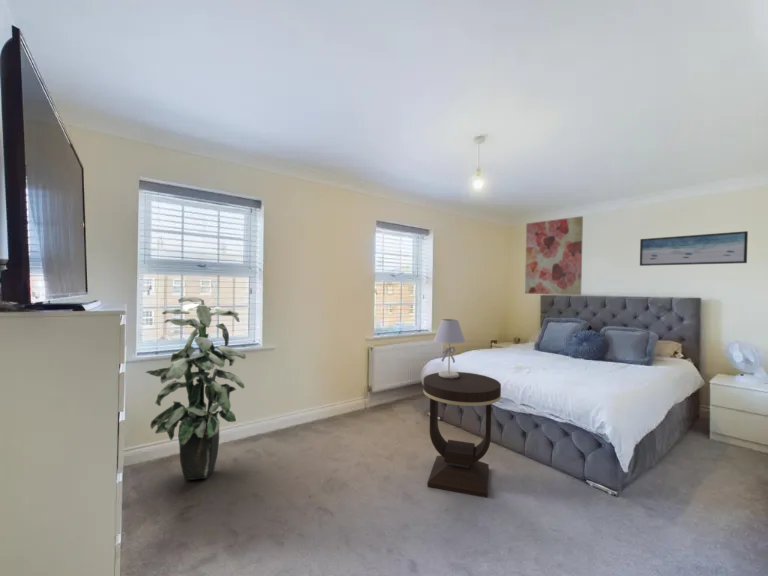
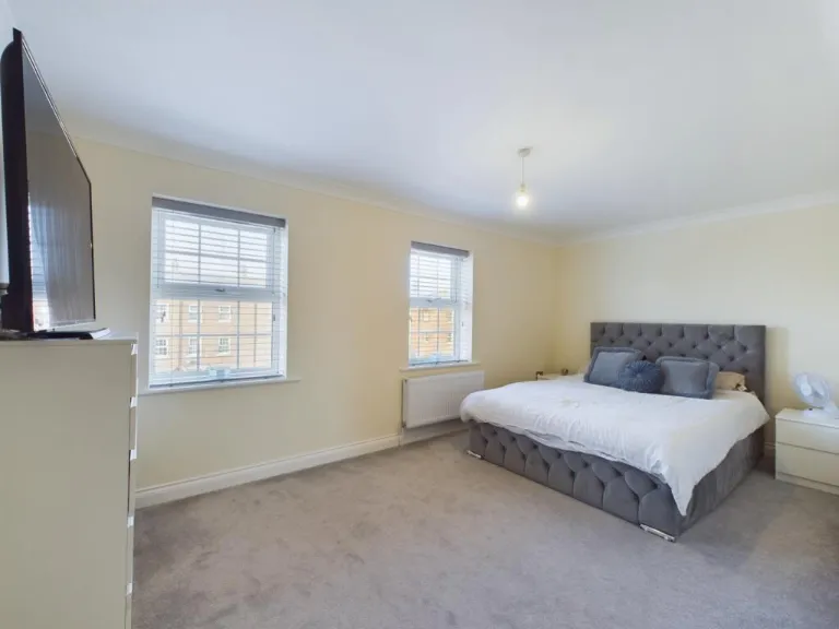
- indoor plant (196, 384)
- side table (460, 441)
- wall art (552, 257)
- table lamp (449, 347)
- wall art (689, 250)
